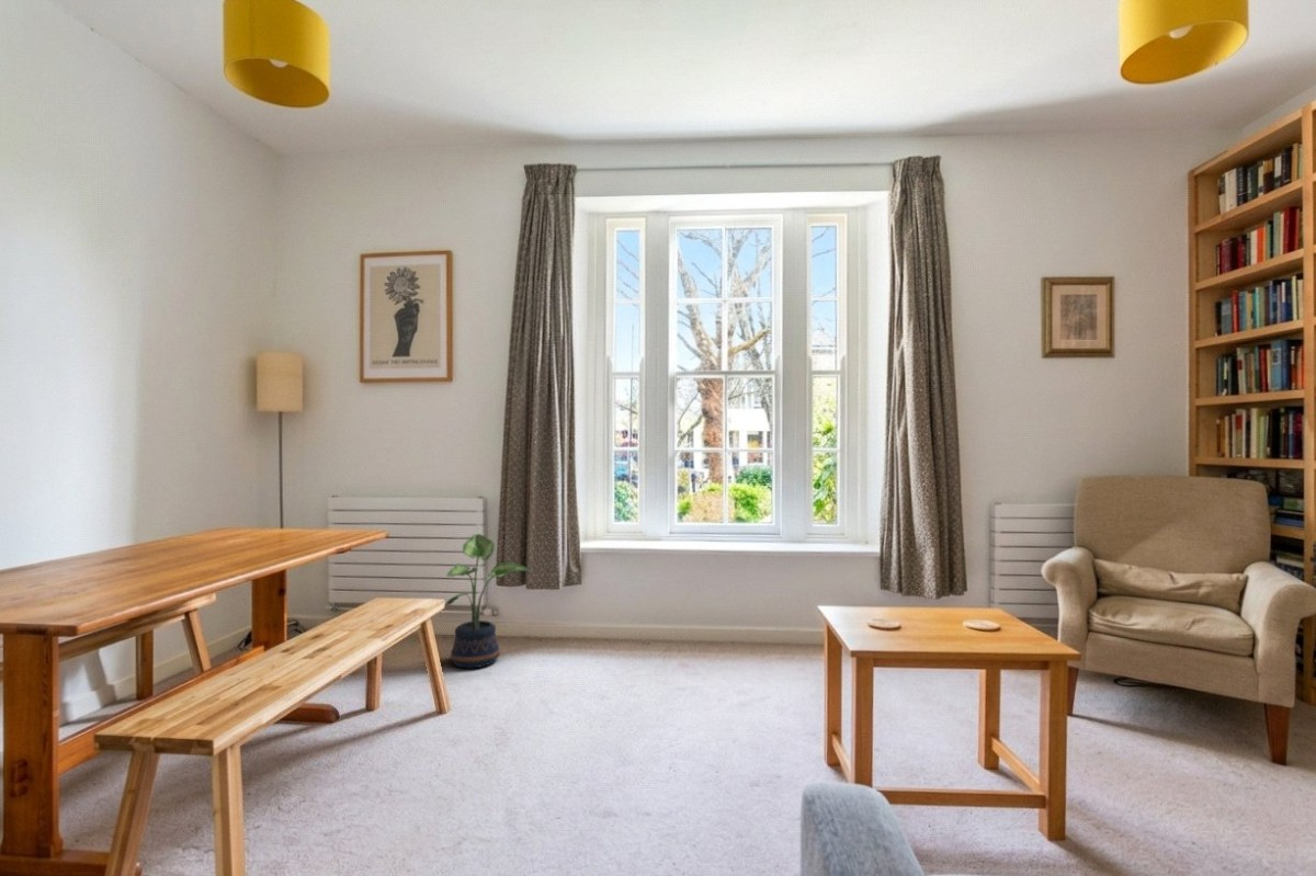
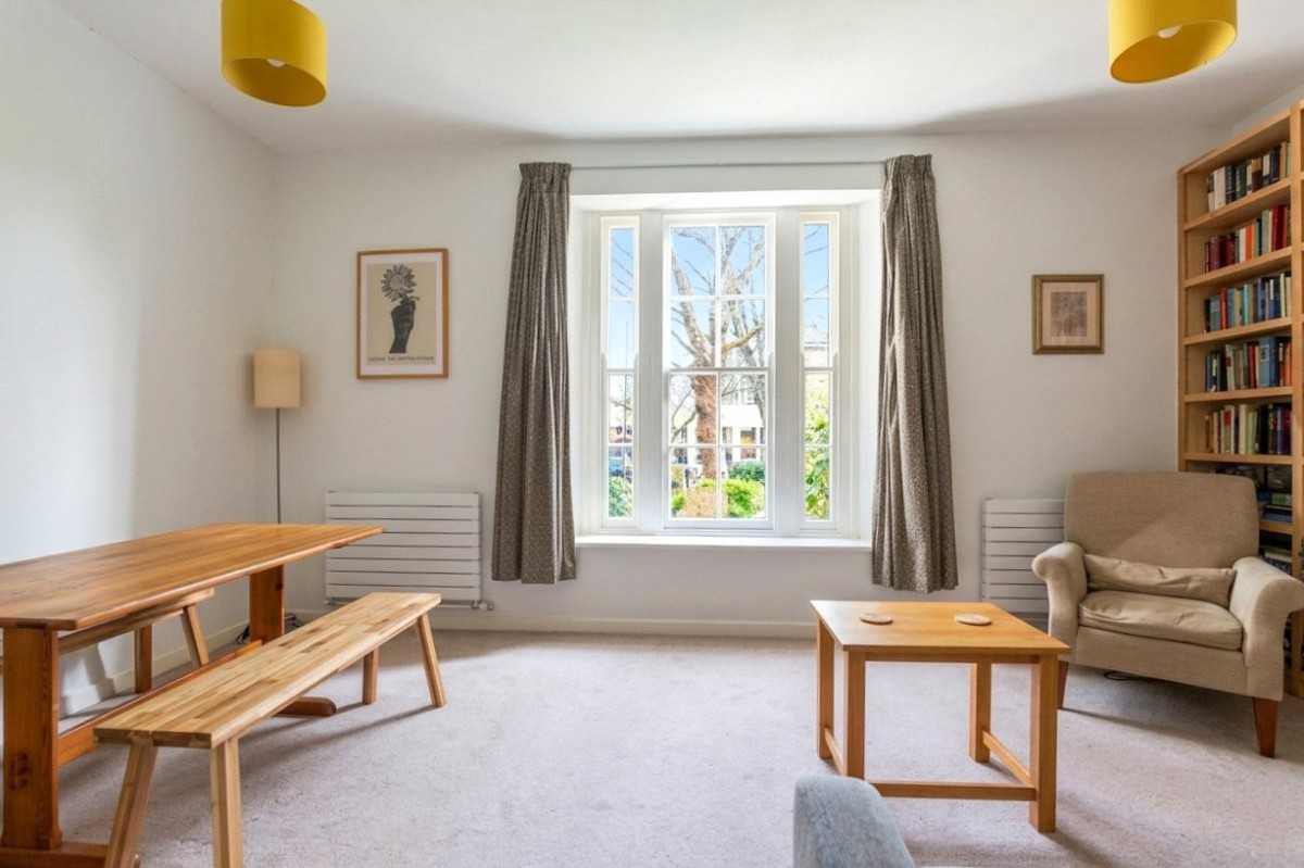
- potted plant (480, 600)
